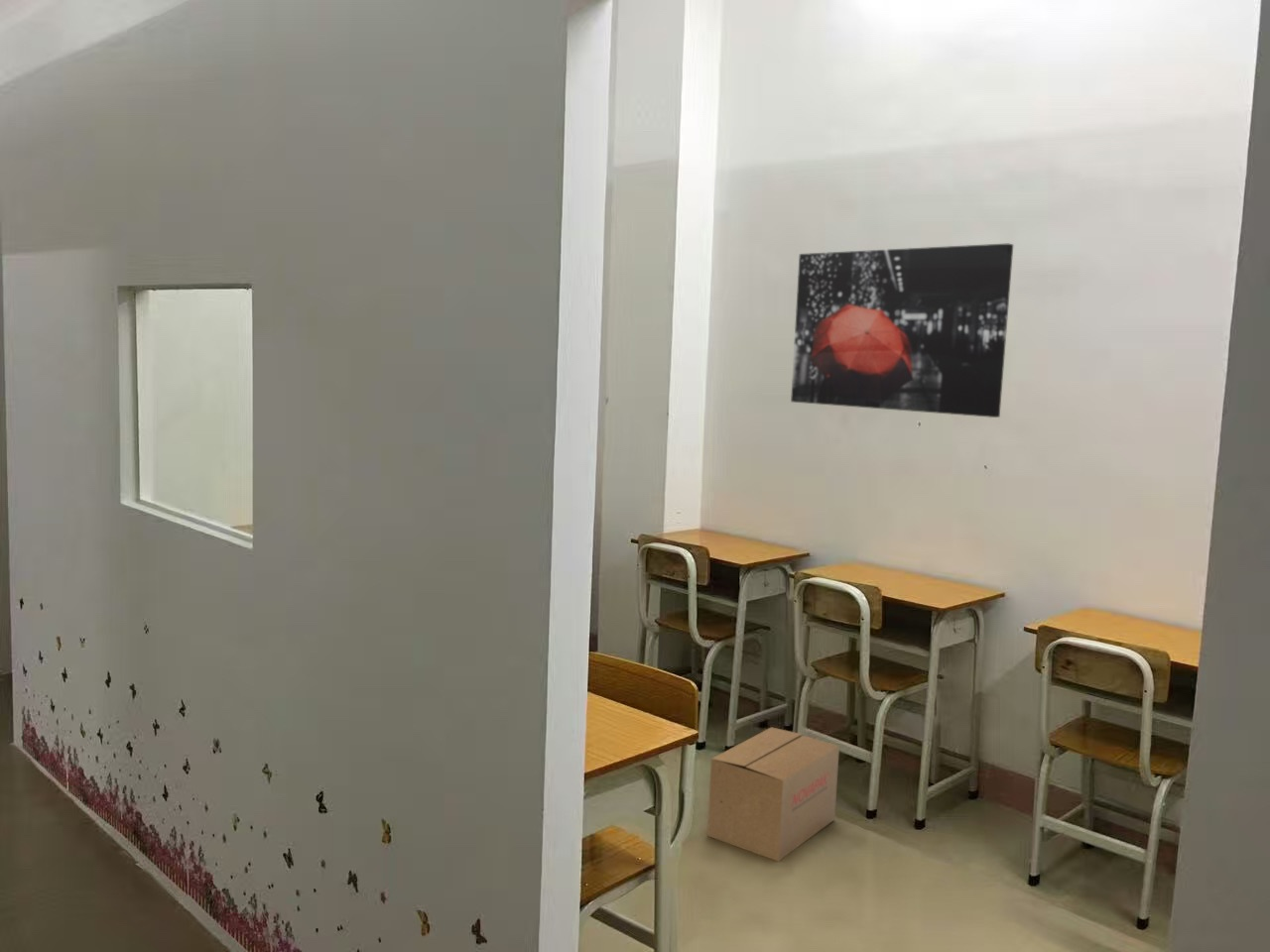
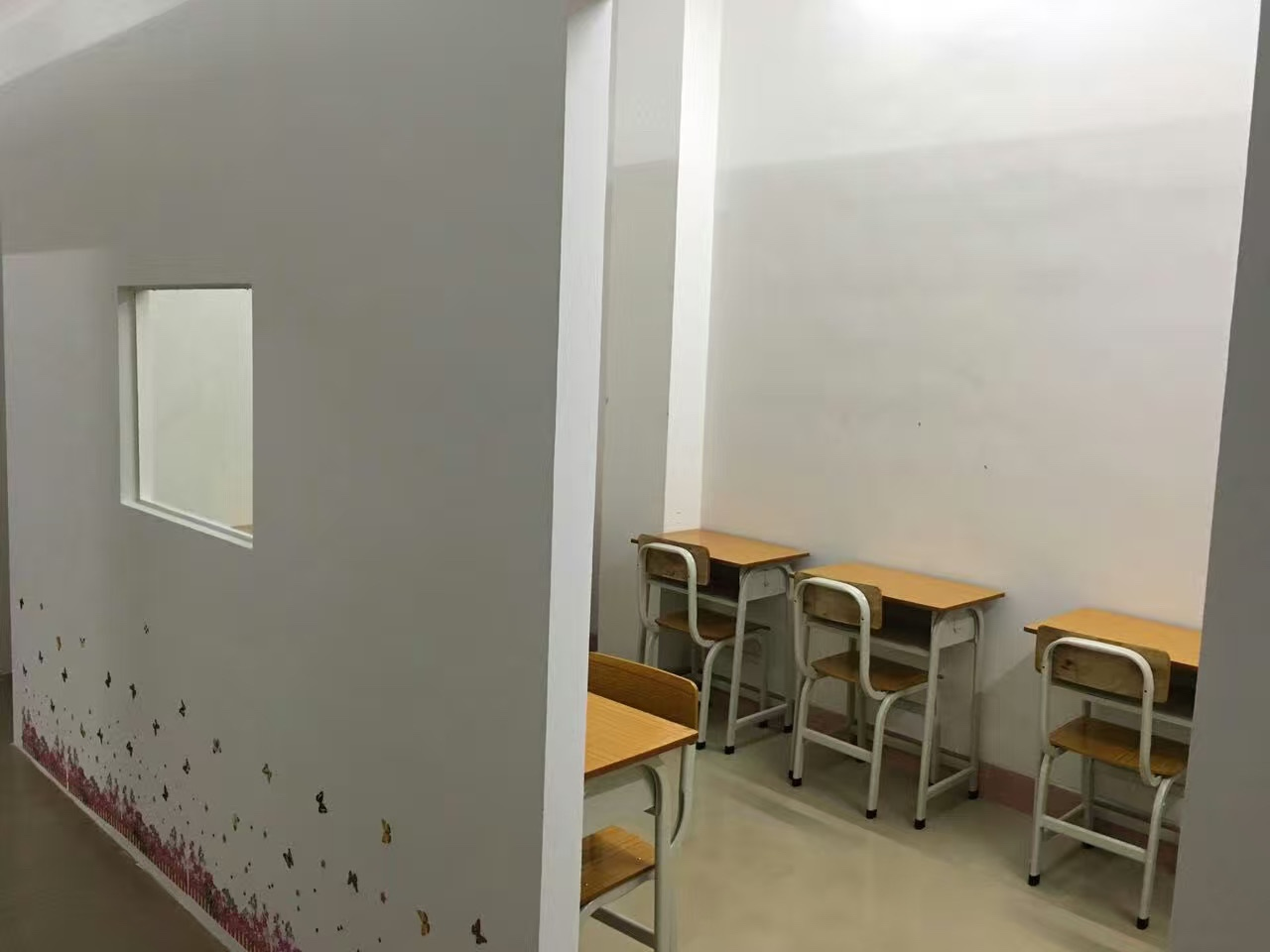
- wall art (892, 329)
- cardboard box (774, 788)
